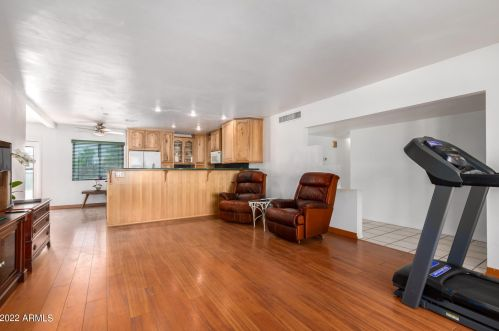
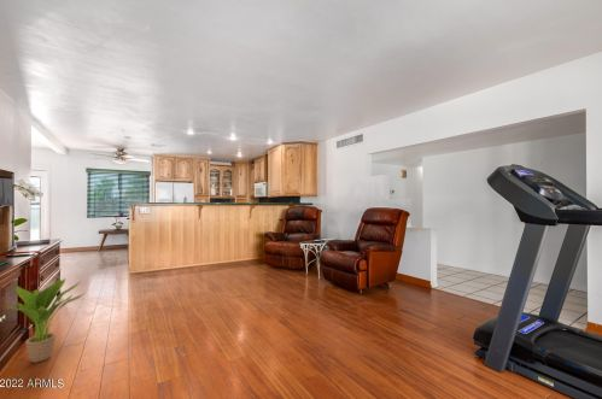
+ potted plant (49, 315)
